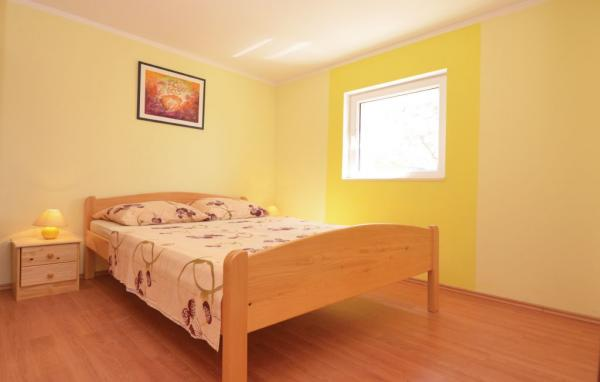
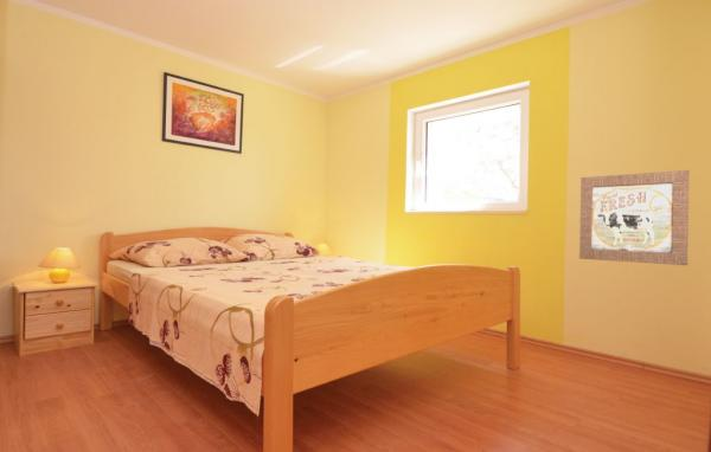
+ wall art (629, 218)
